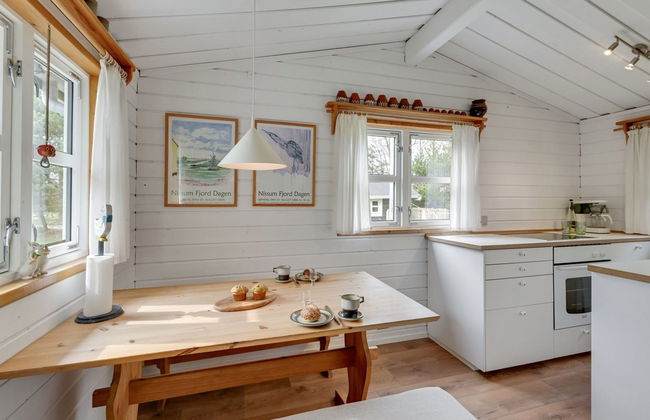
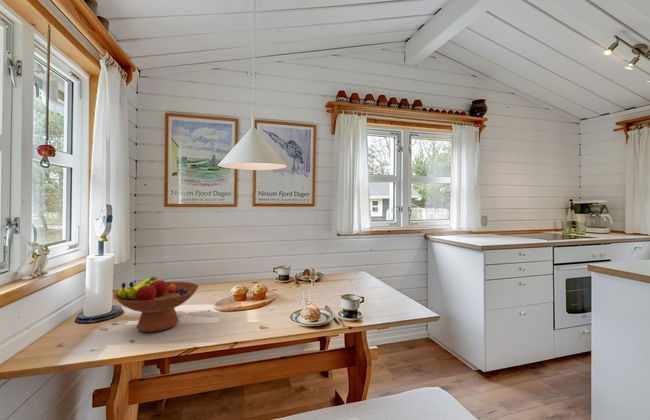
+ fruit bowl (158, 300)
